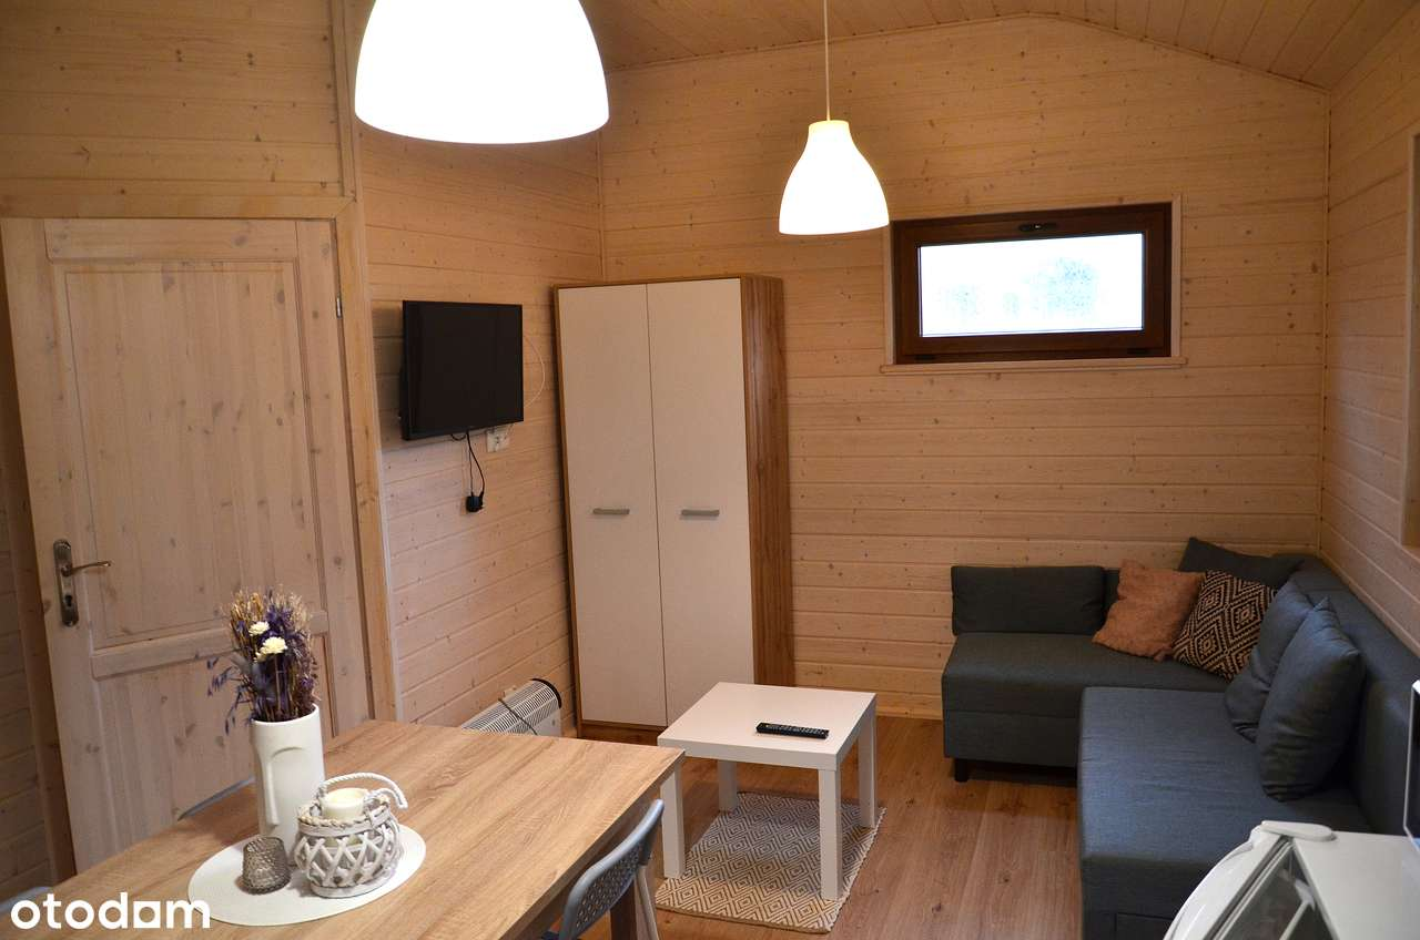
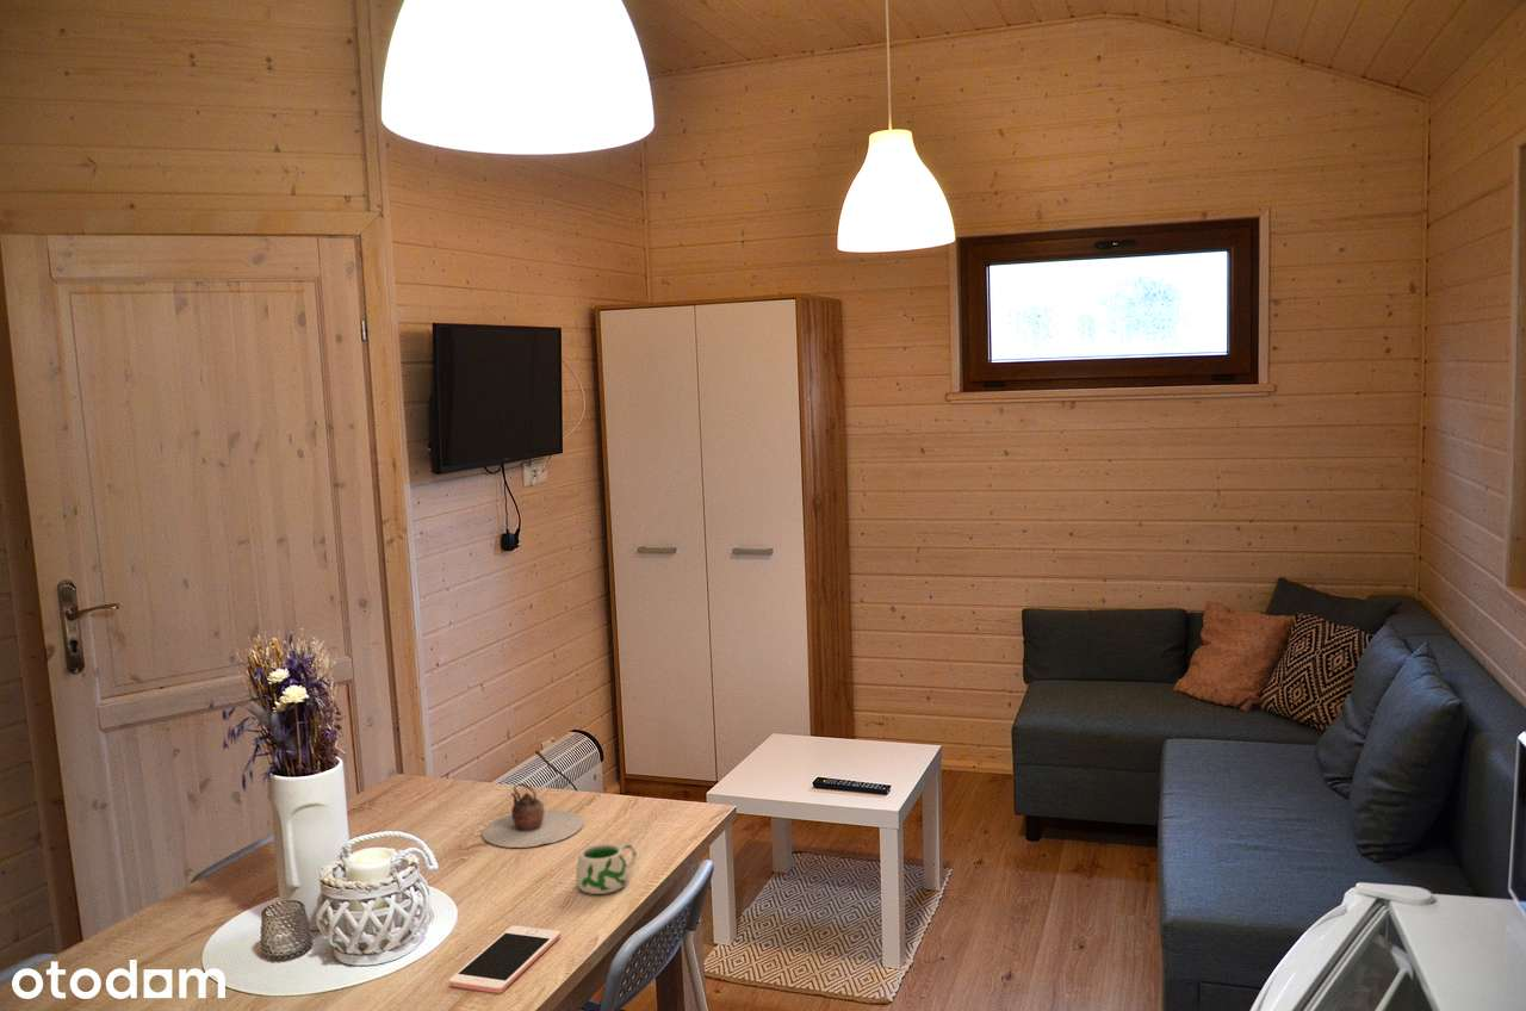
+ cell phone (507, 957)
+ teapot (532, 806)
+ mug (608, 864)
